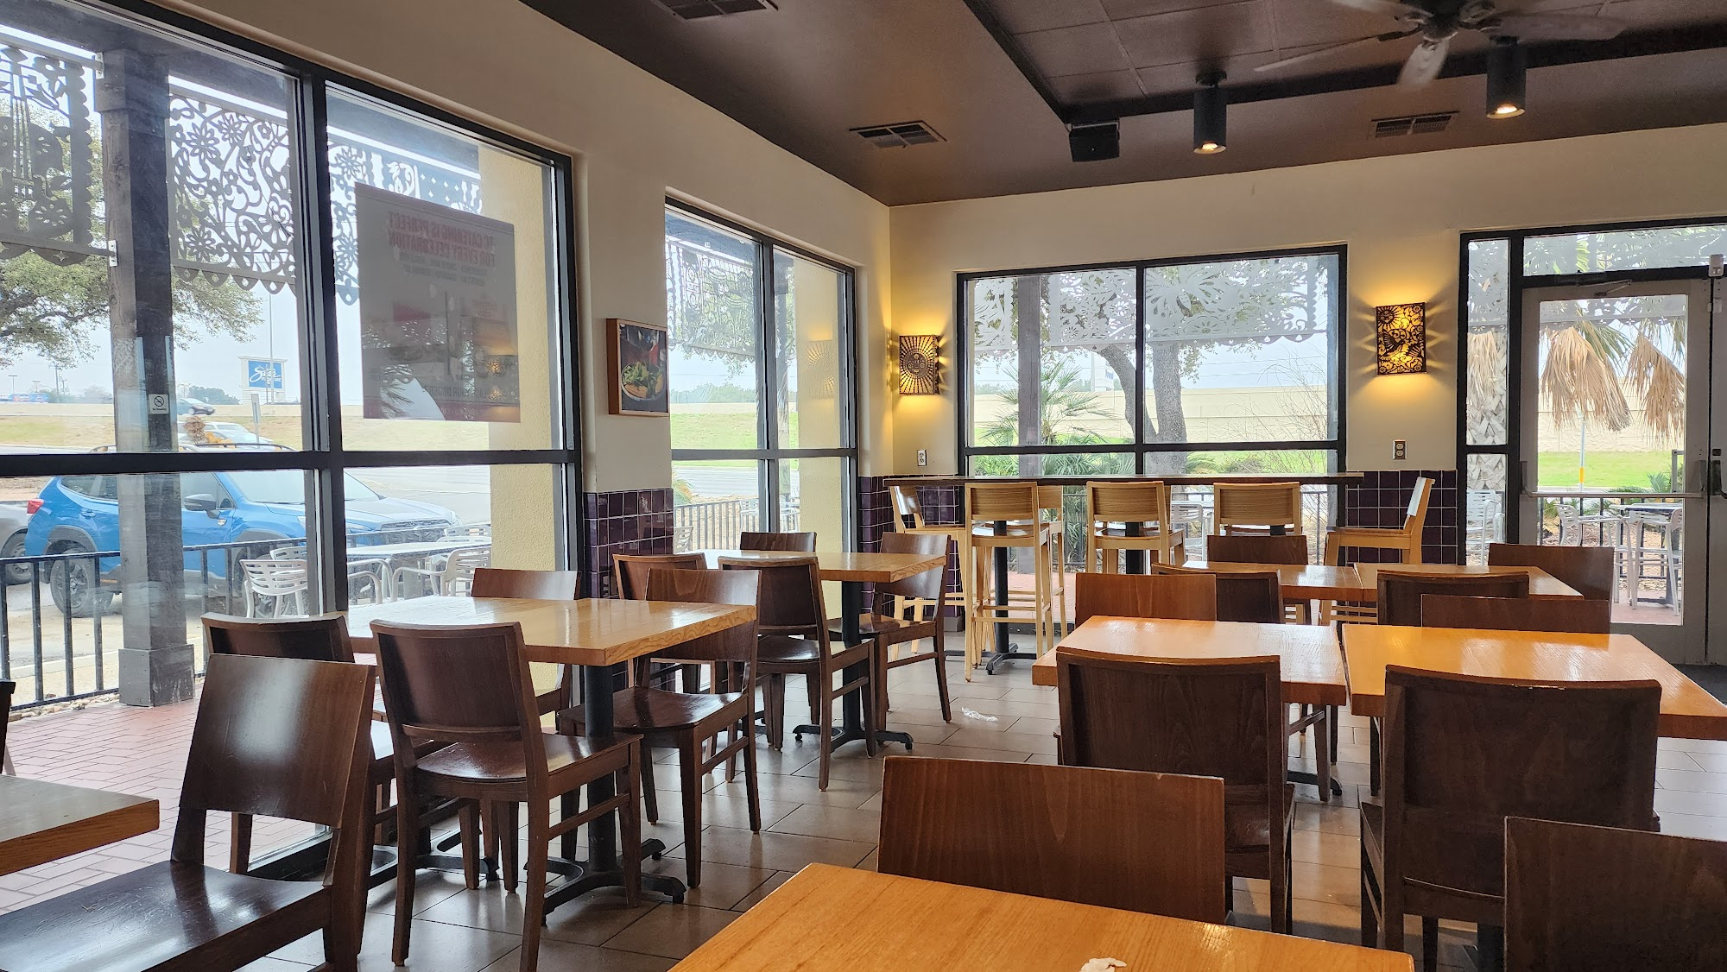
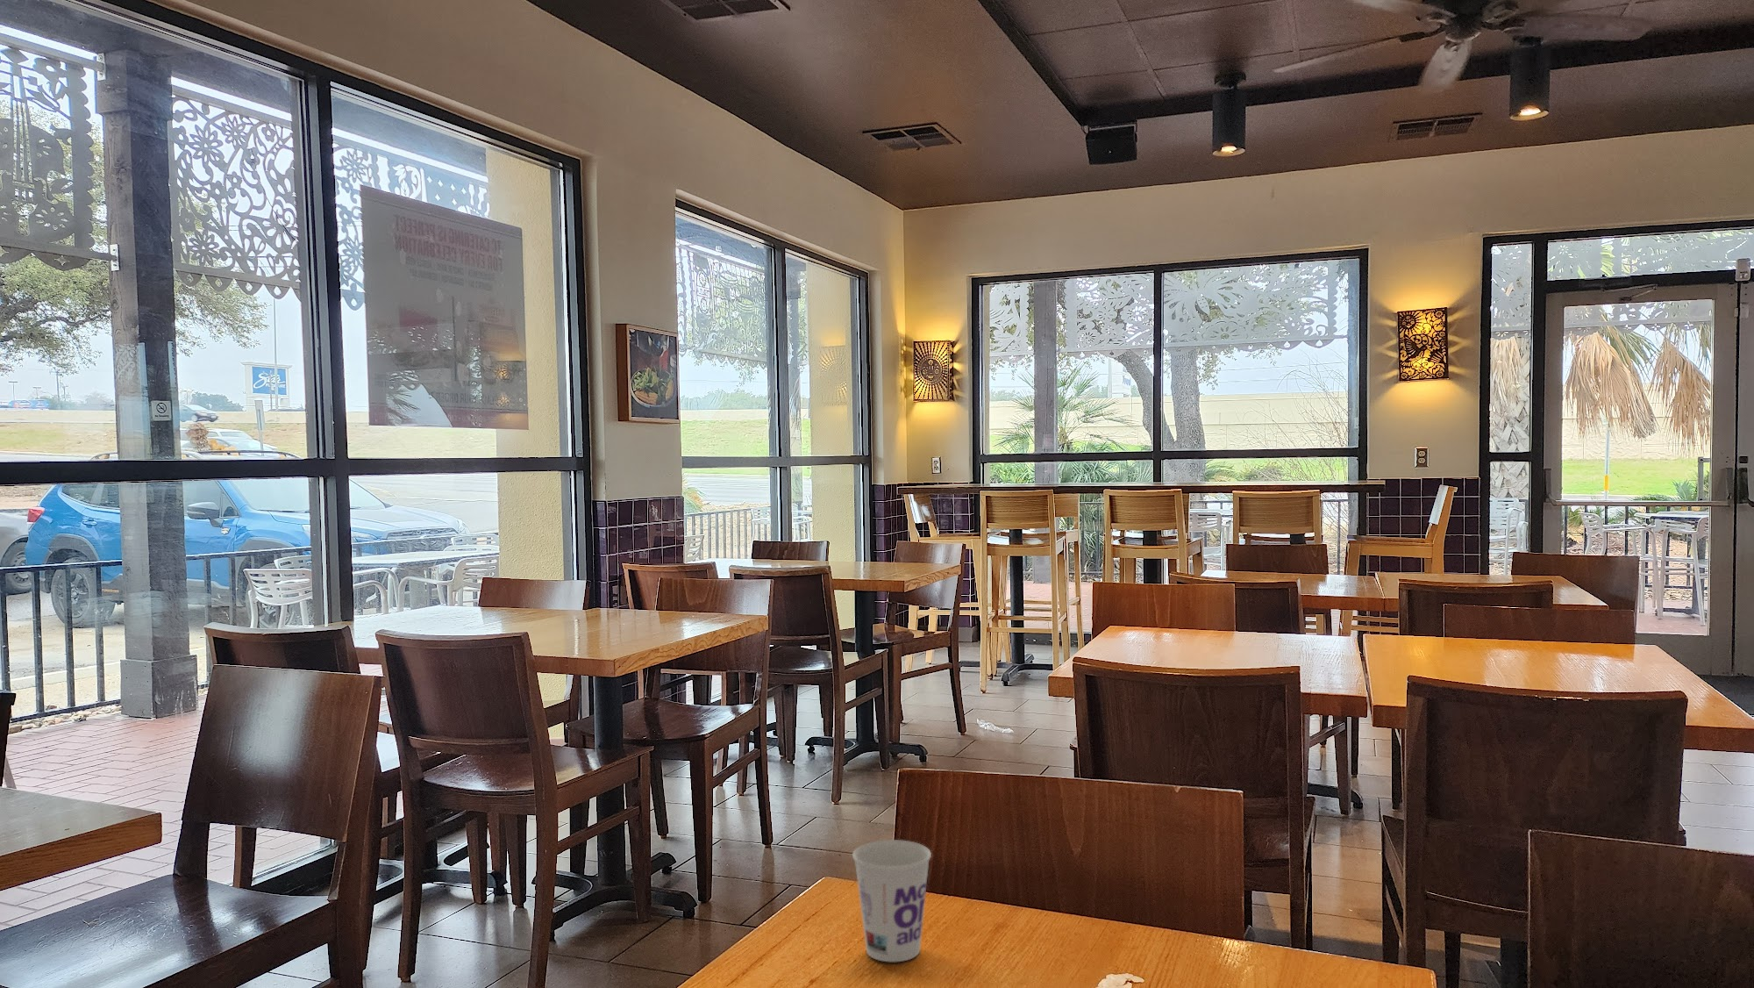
+ cup (891, 901)
